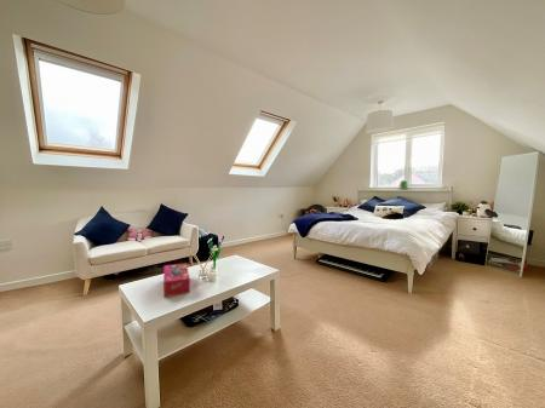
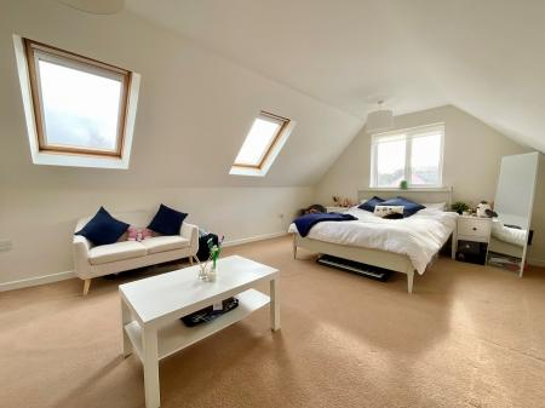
- tissue box (176, 278)
